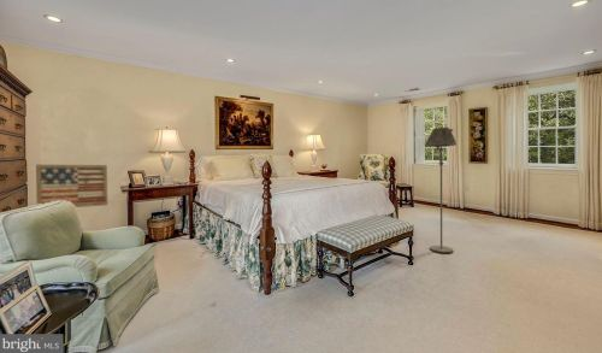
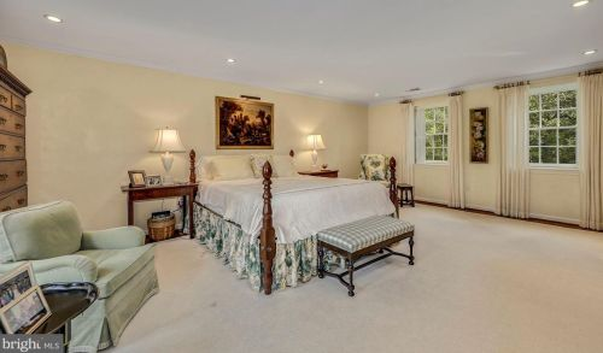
- wall art (73, 186)
- floor lamp (441, 189)
